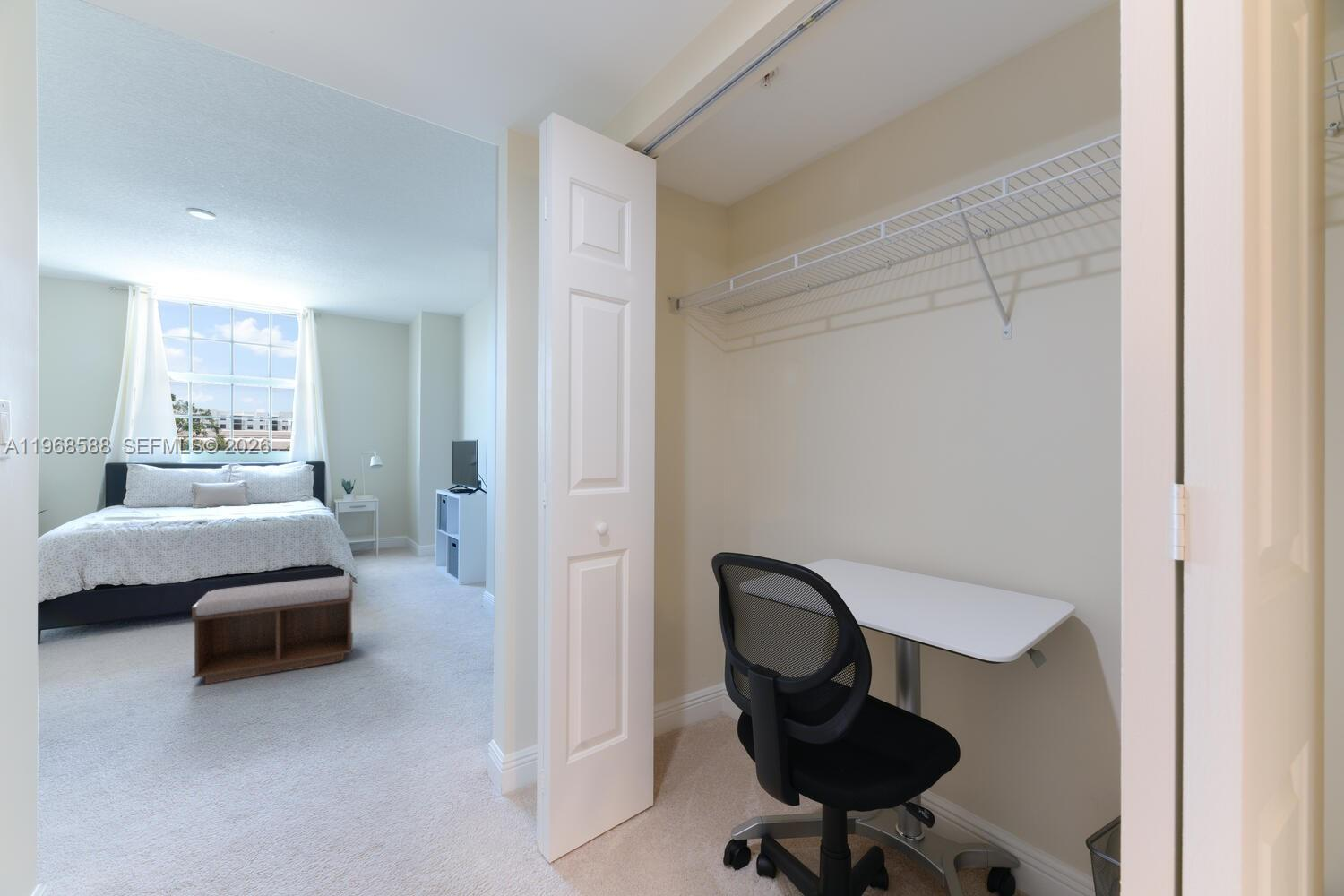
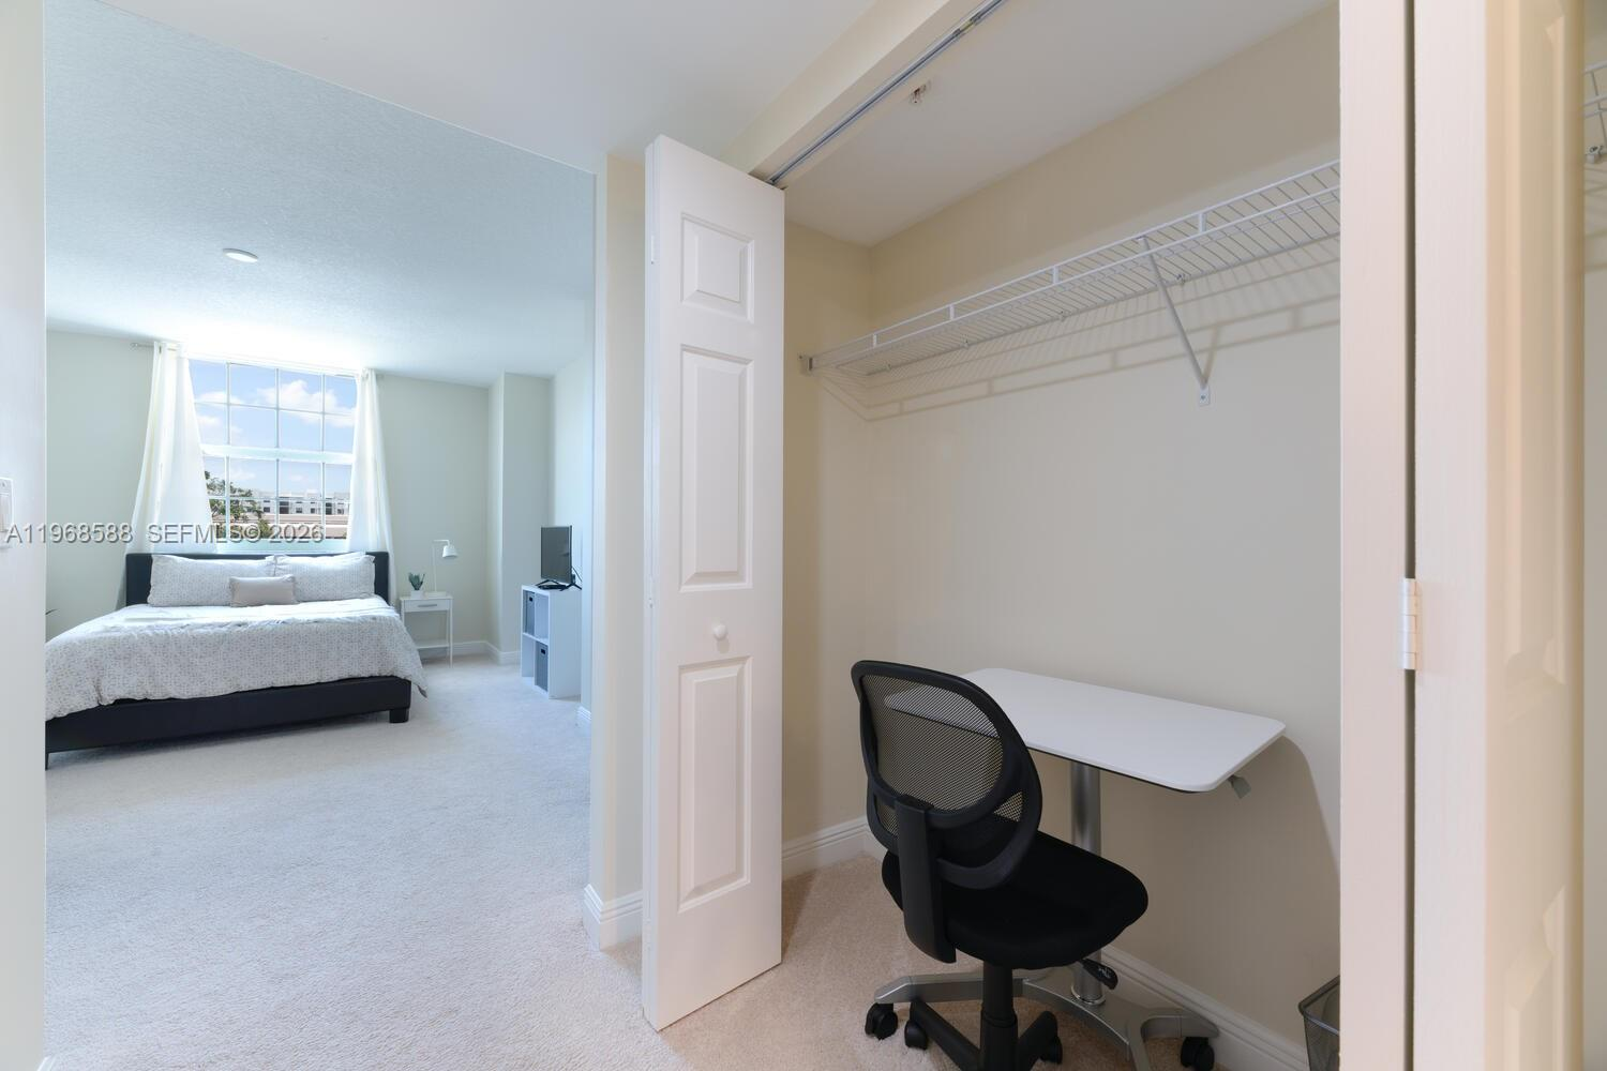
- bench (280, 625)
